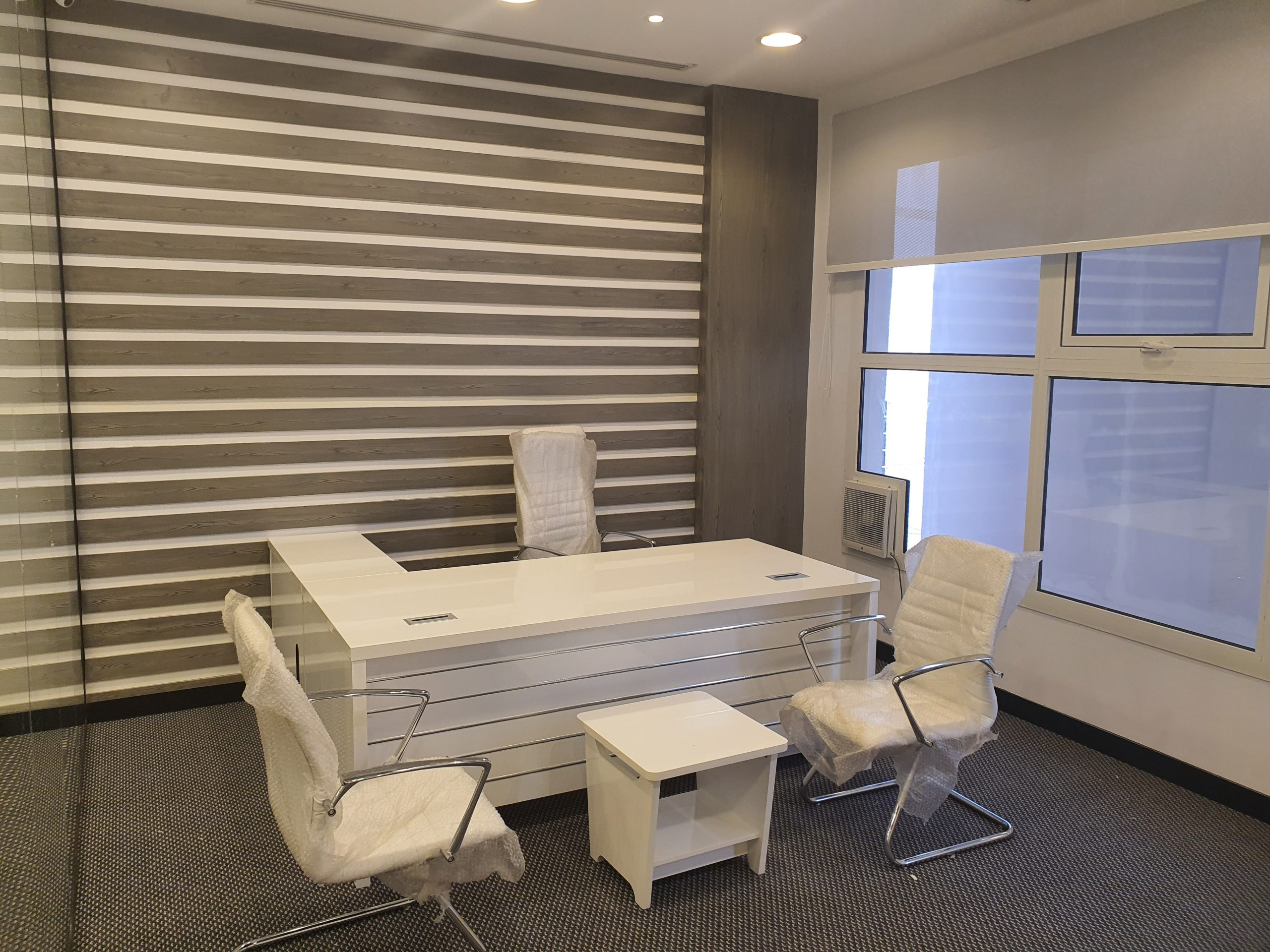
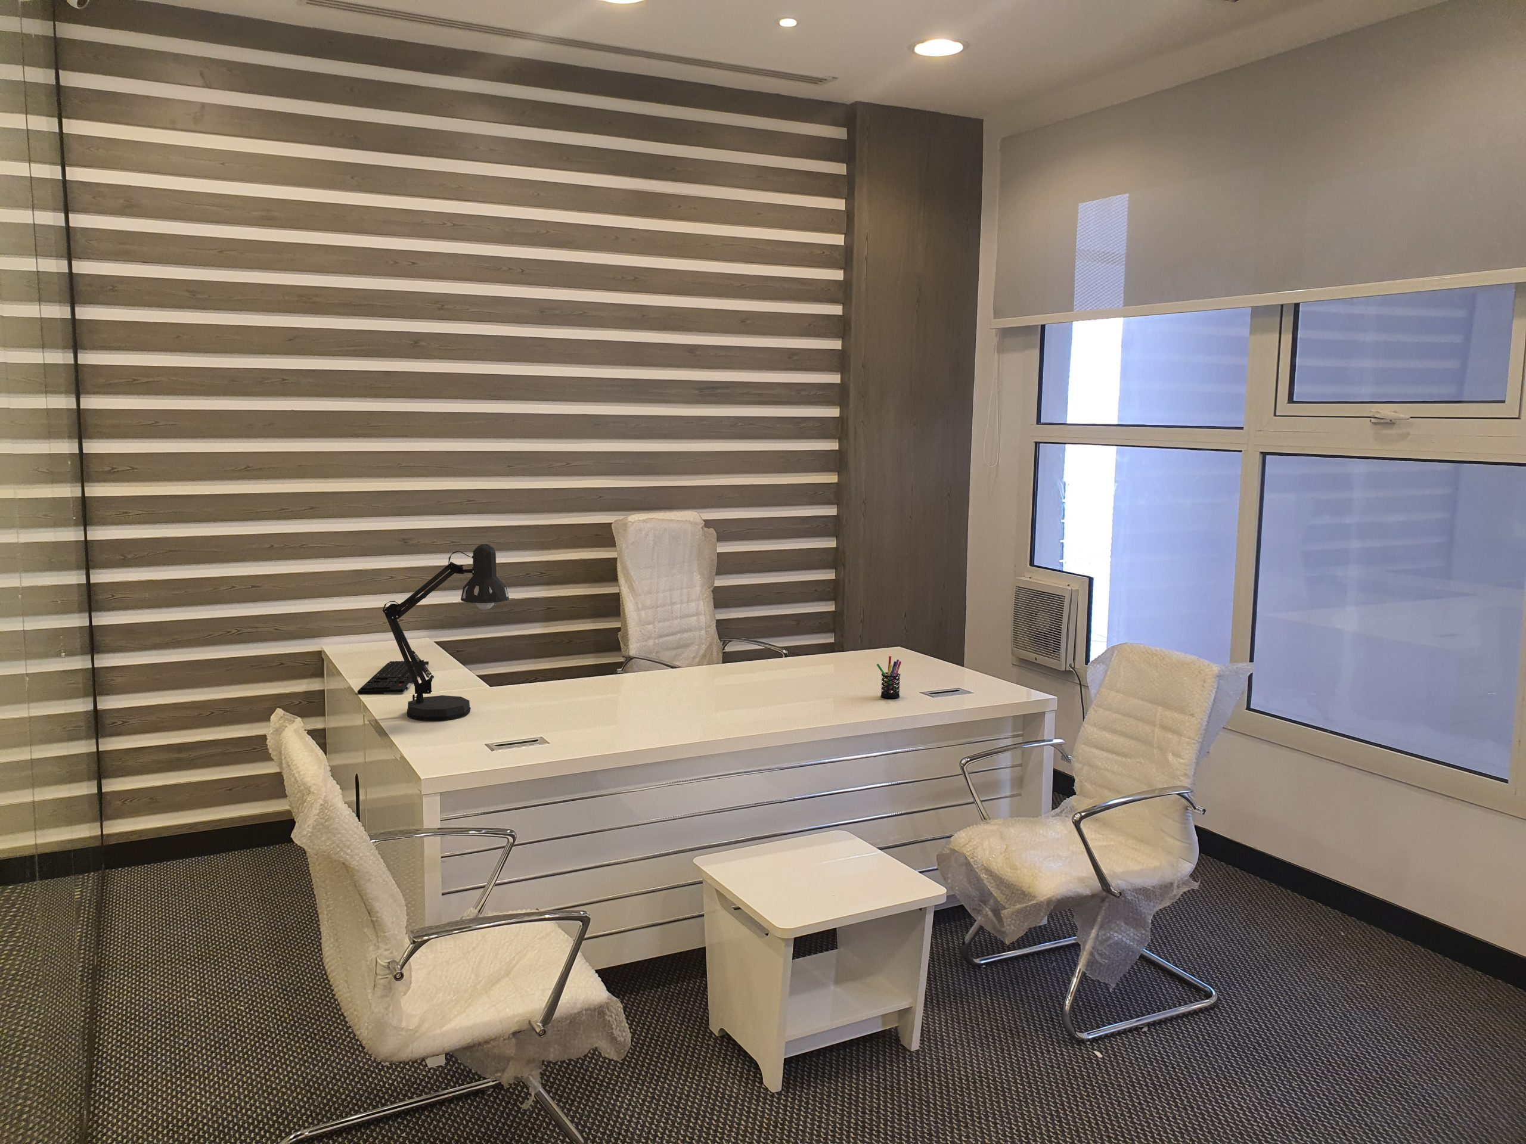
+ keyboard (395, 675)
+ pen holder (888, 677)
+ desk lamp (461, 601)
